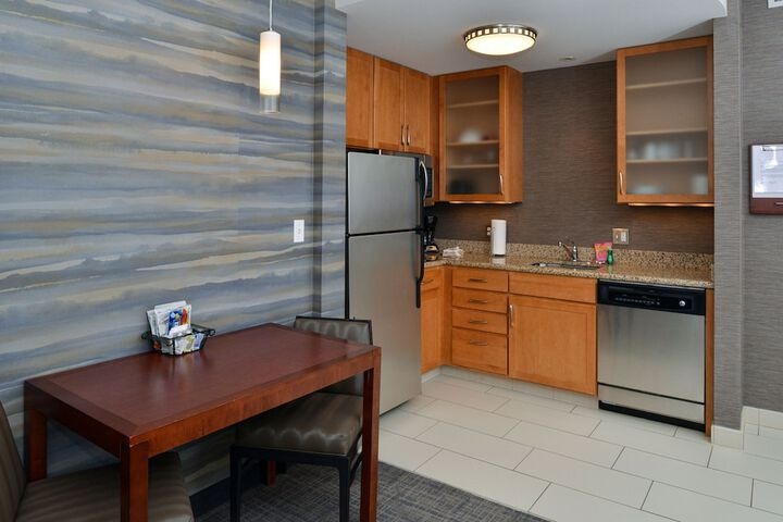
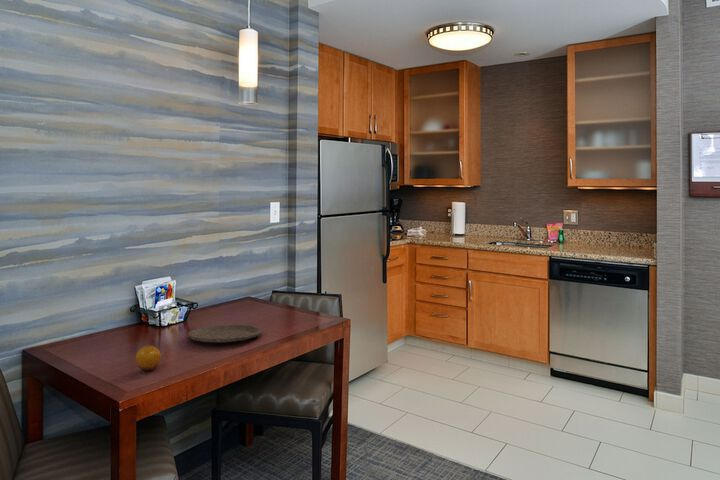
+ fruit (148, 358)
+ plate (225, 333)
